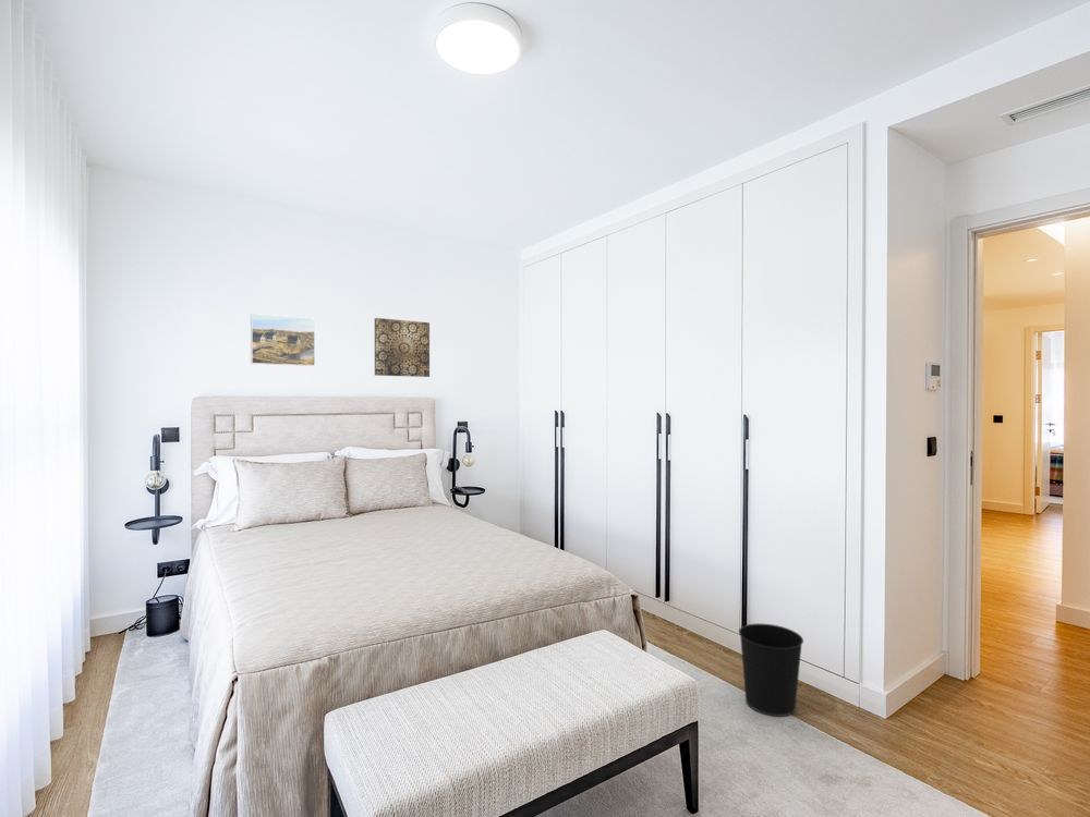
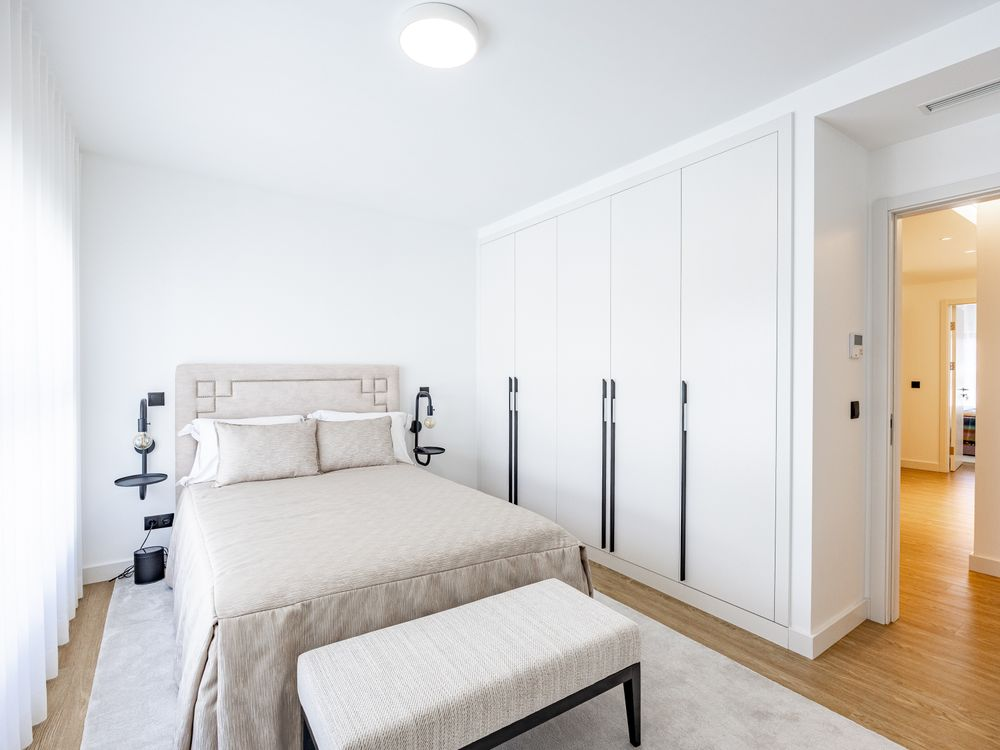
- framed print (283, 340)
- wall art (402, 347)
- wastebasket (770, 669)
